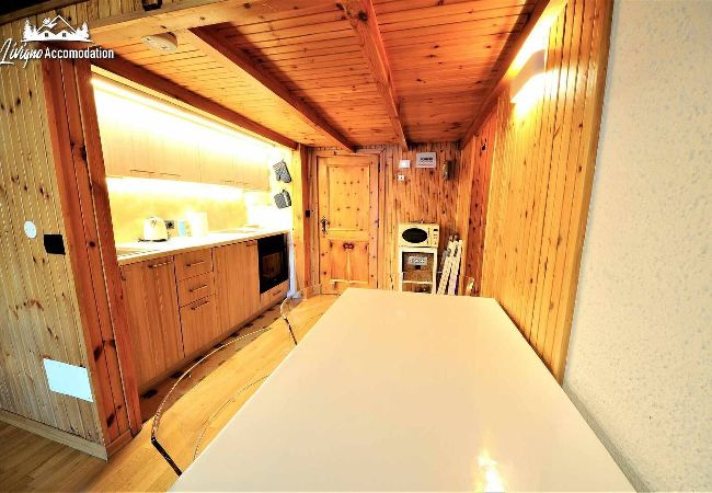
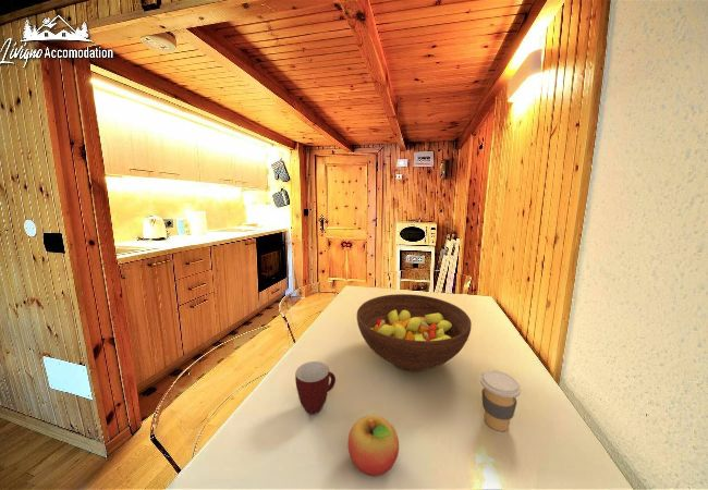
+ mug (316, 387)
+ coffee cup (498, 401)
+ fruit bowl (411, 336)
+ fruit (373, 440)
